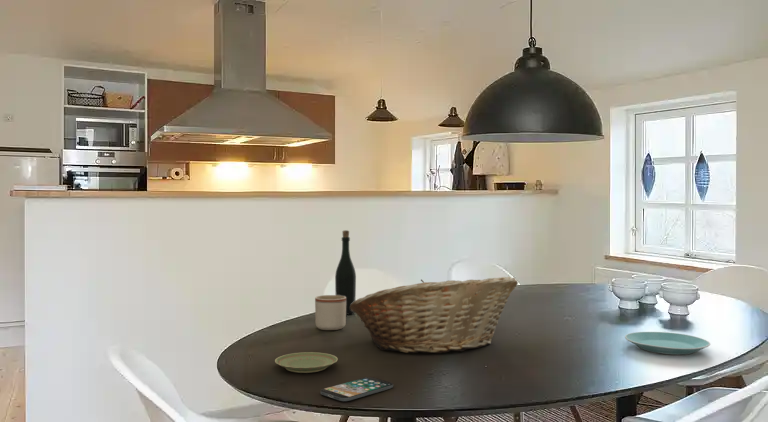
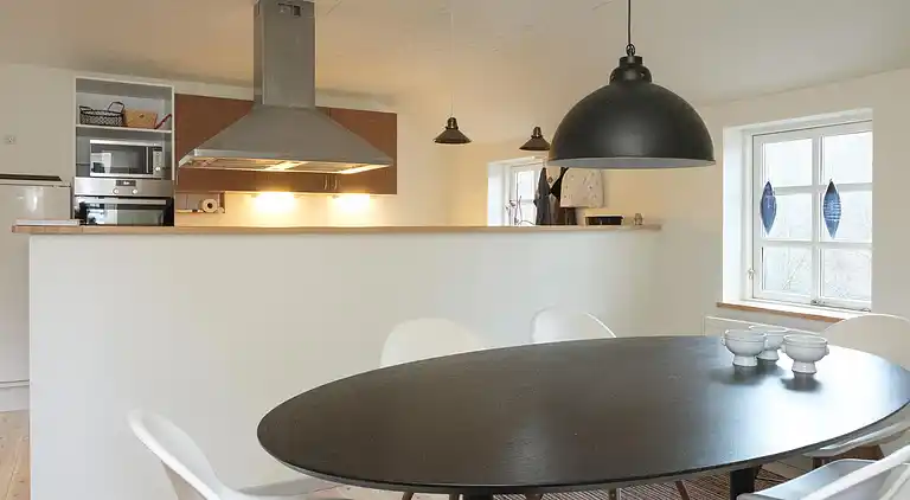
- smartphone (357, 388)
- fruit basket (435, 308)
- plate (306, 363)
- mug (328, 311)
- bottle (345, 271)
- plate (666, 343)
